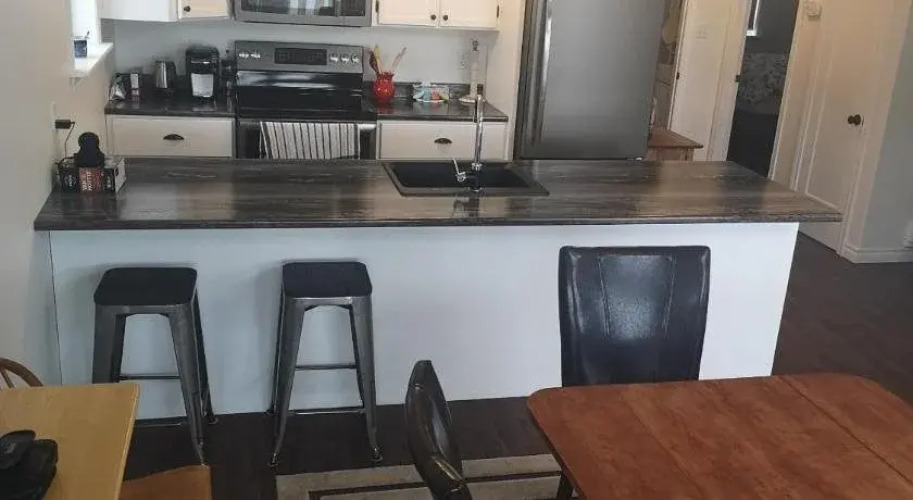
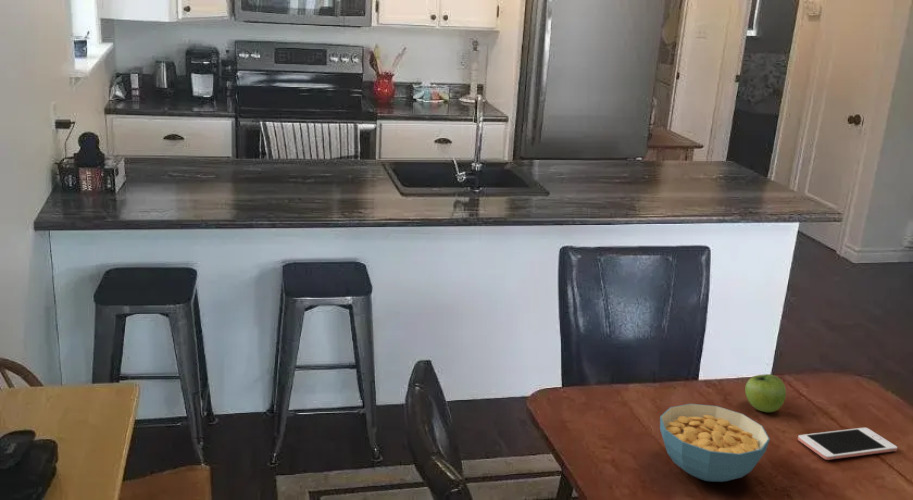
+ cereal bowl (710, 450)
+ cell phone (847, 443)
+ fruit (765, 392)
